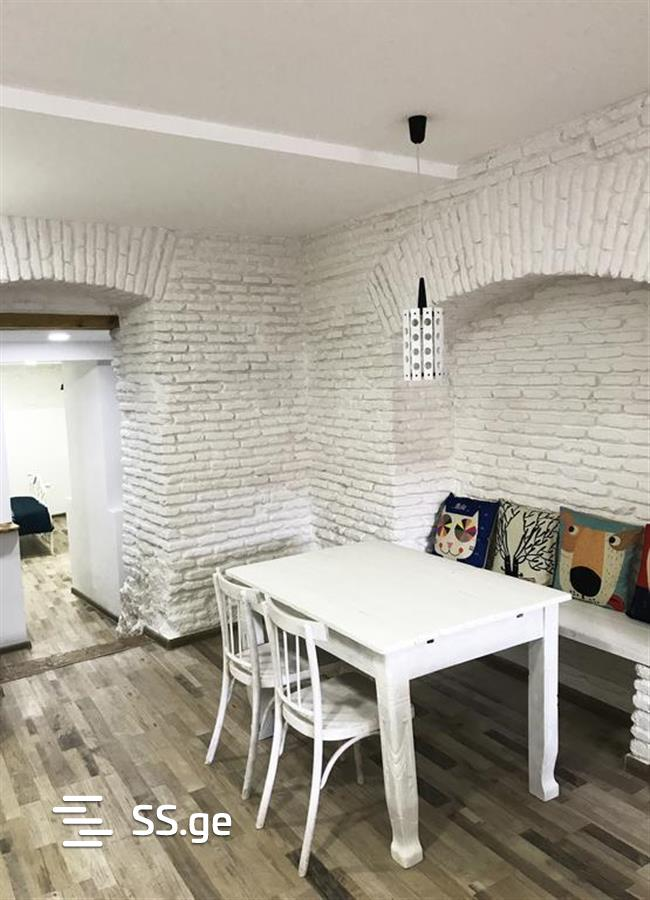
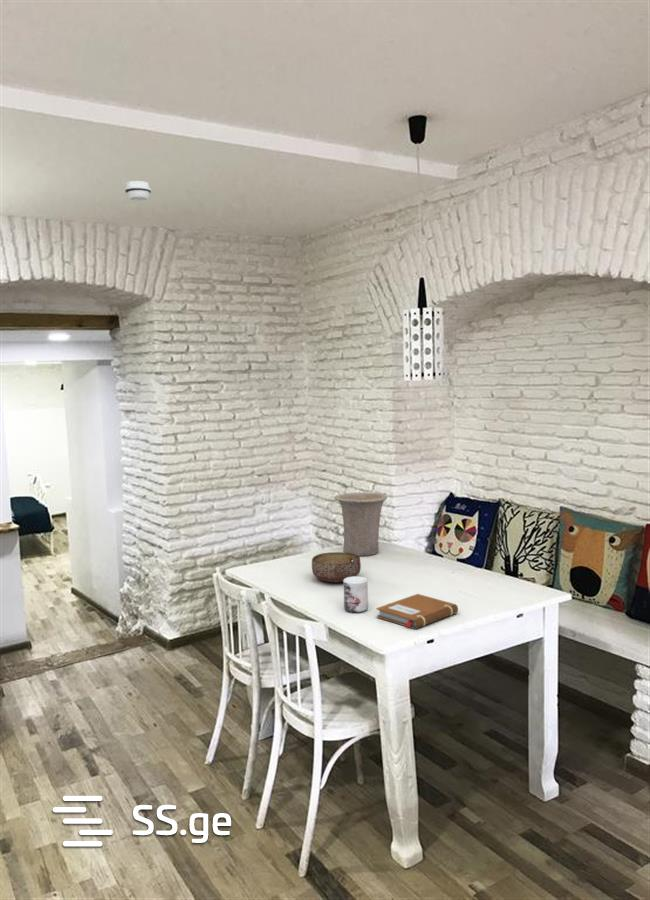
+ smoke detector (138, 191)
+ mug (354, 593)
+ bowl (336, 568)
+ vase (361, 523)
+ notebook (416, 611)
